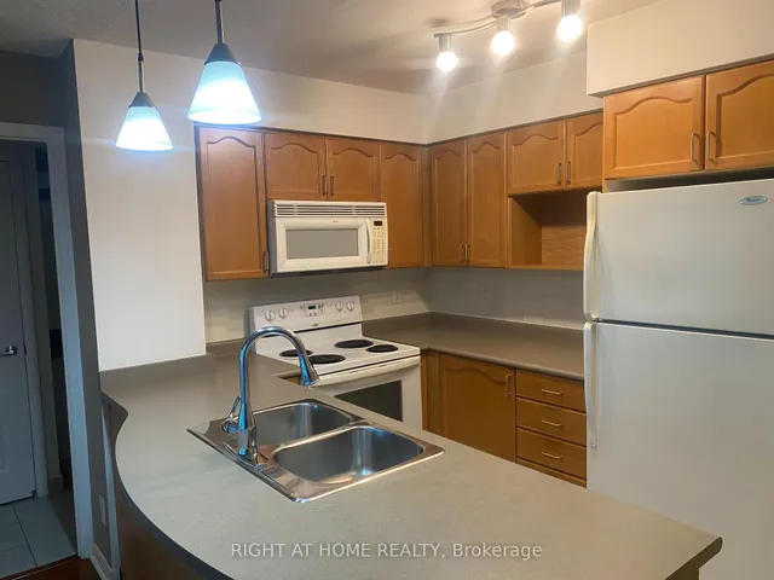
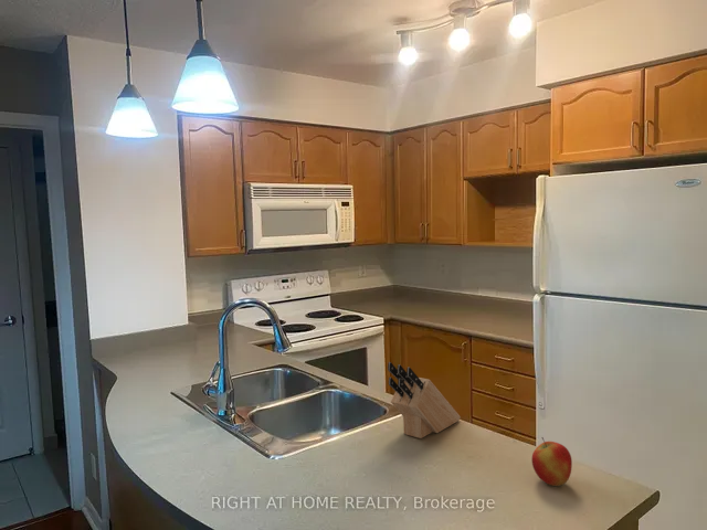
+ knife block (422, 393)
+ apple (551, 459)
